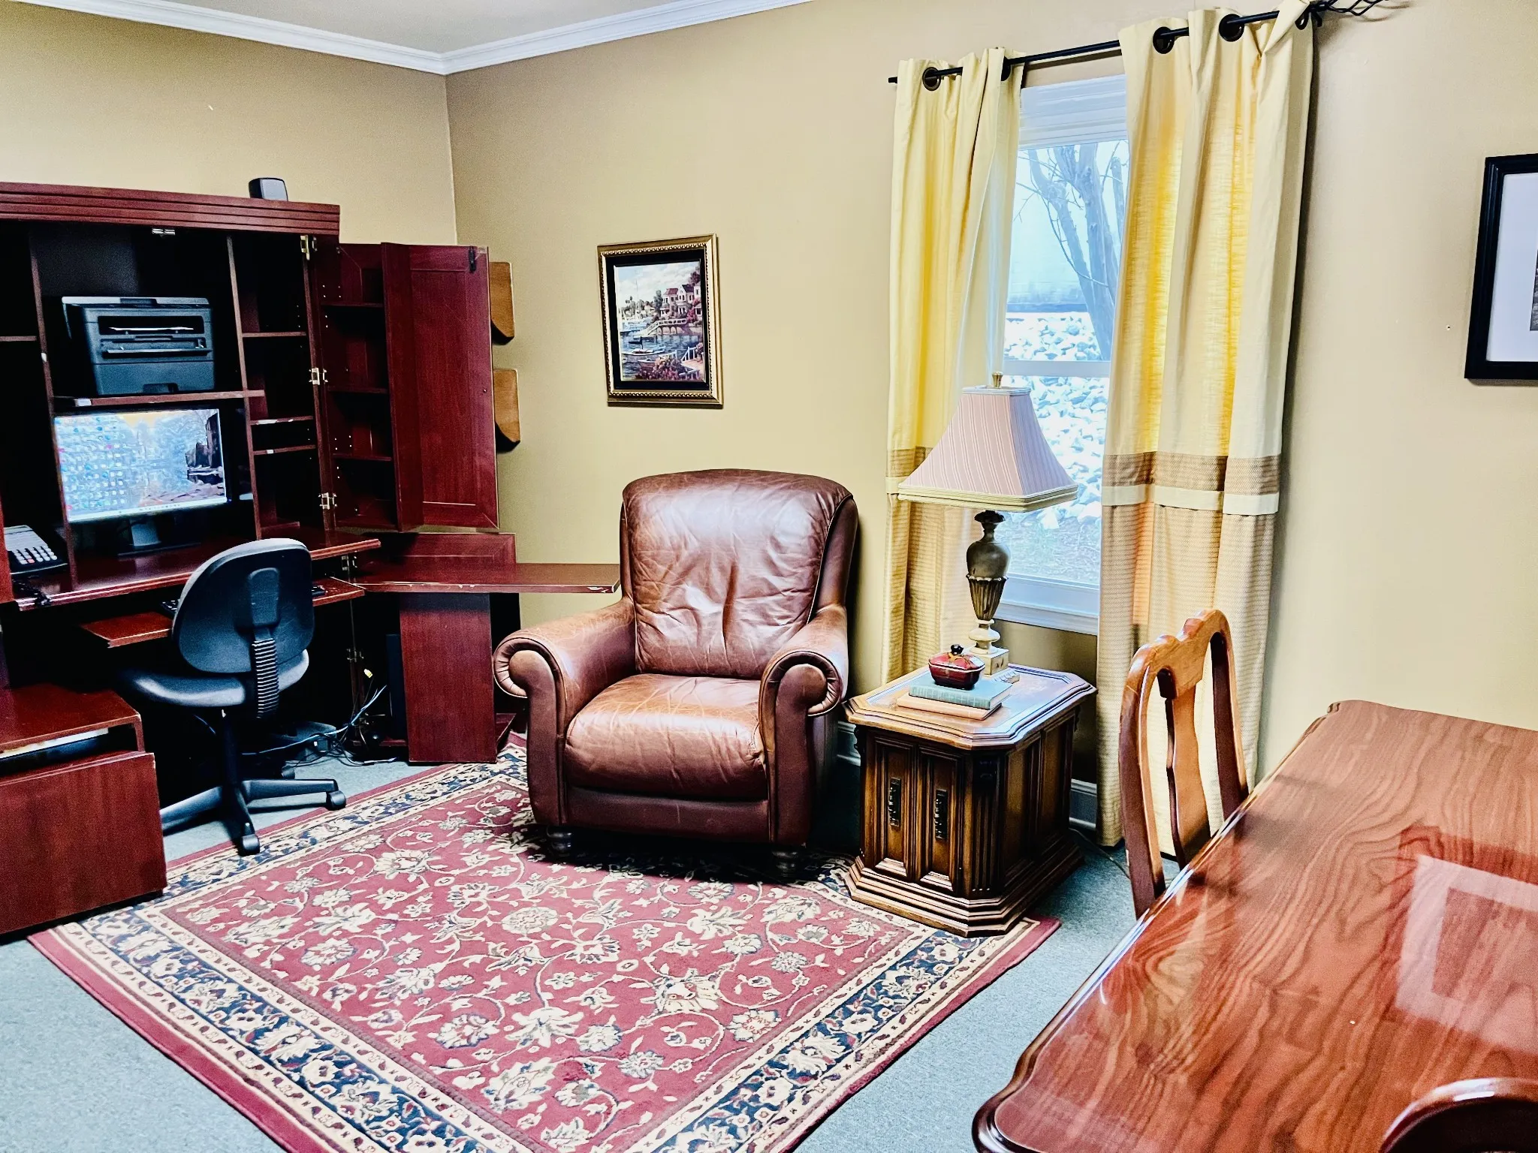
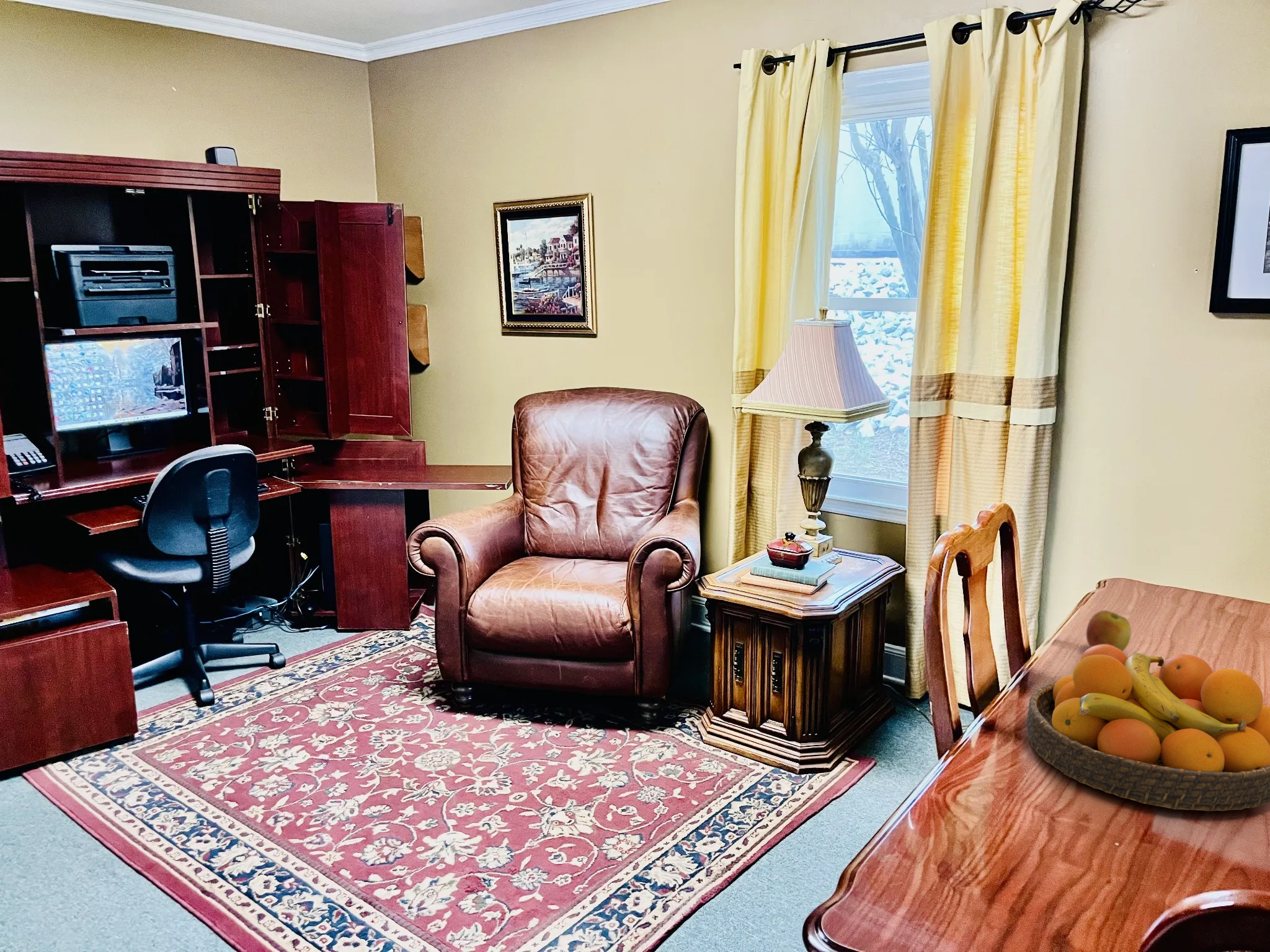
+ fruit bowl (1155, 705)
+ apple (1108, 632)
